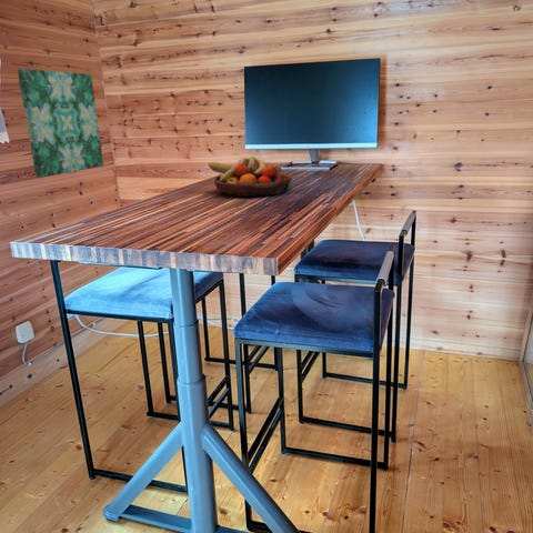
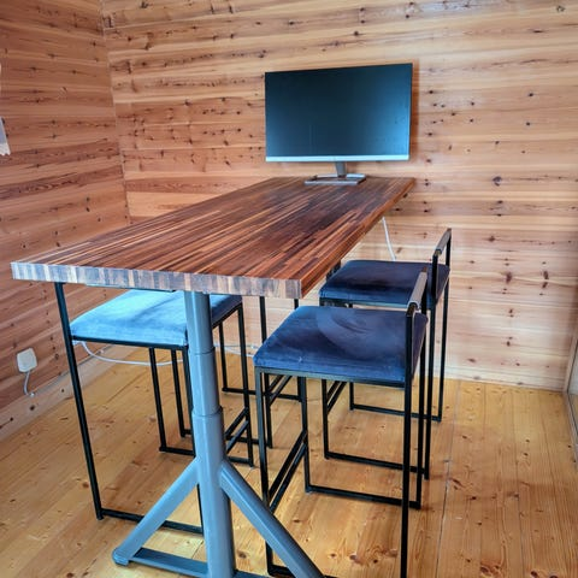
- wall art (64, 122)
- fruit bowl (251, 174)
